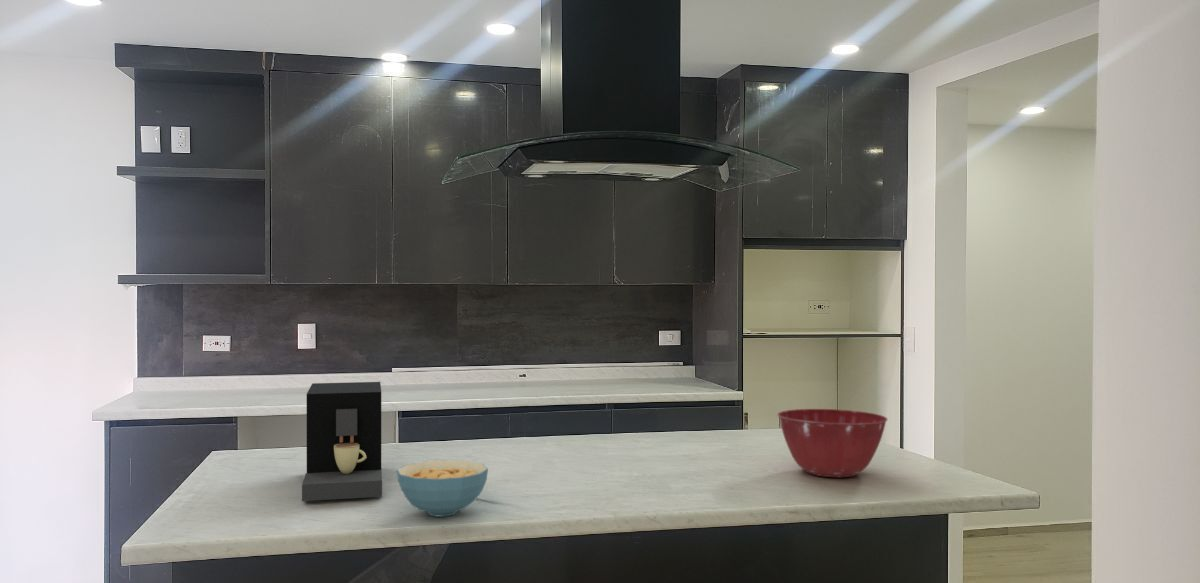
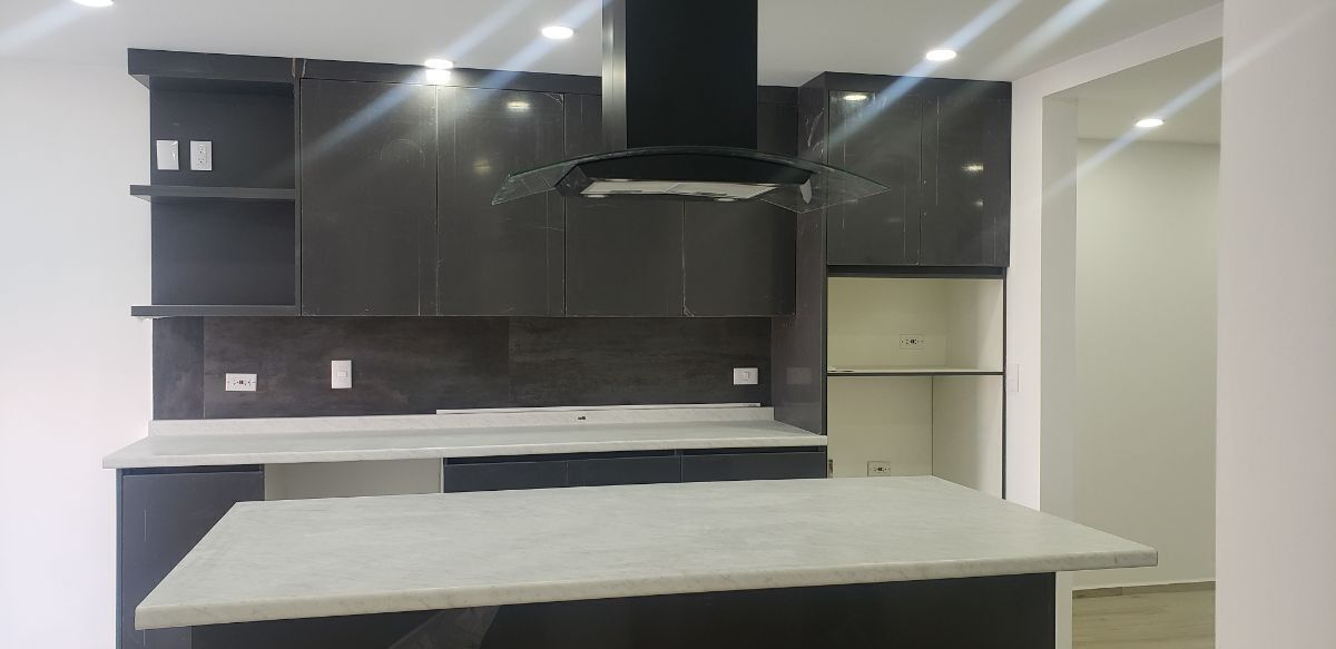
- mixing bowl (831, 443)
- coffee maker (344, 437)
- cereal bowl (442, 491)
